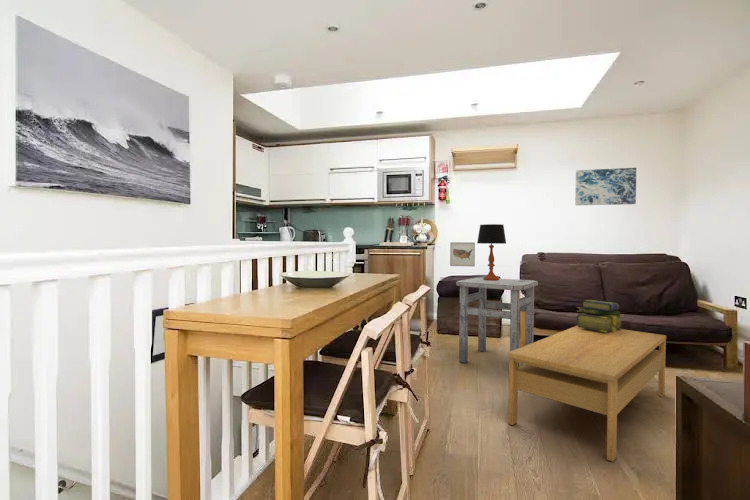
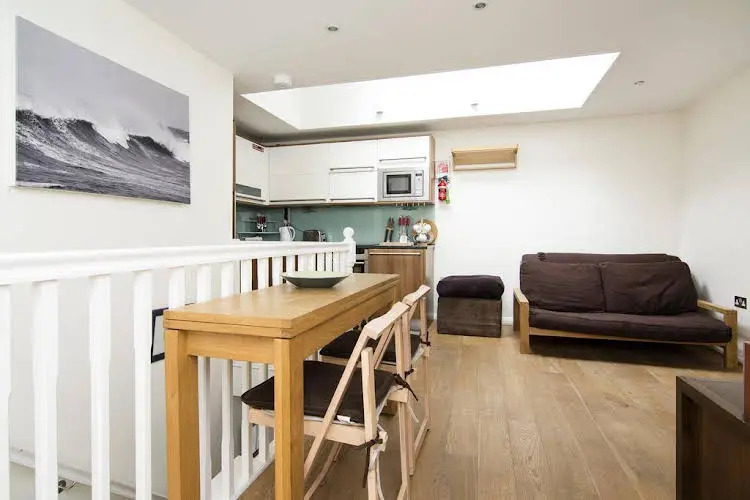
- stack of books (599, 314)
- coffee table (593, 375)
- table lamp (491, 252)
- wall art (462, 254)
- side table (496, 317)
- wall art (605, 187)
